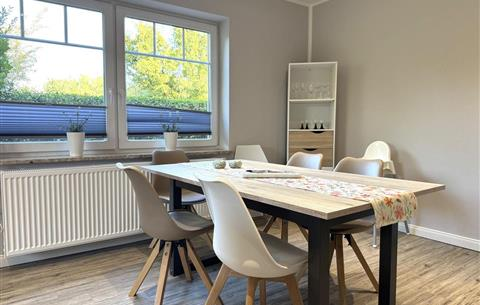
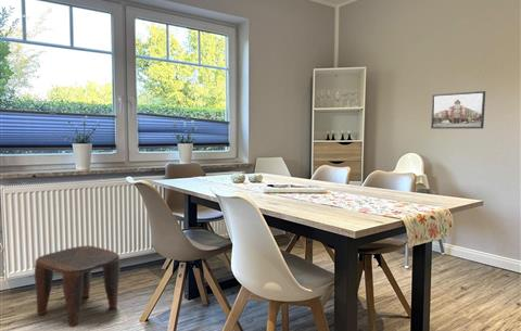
+ stool (78, 282)
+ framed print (456, 111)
